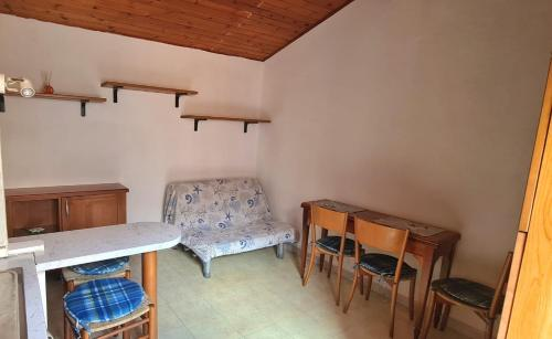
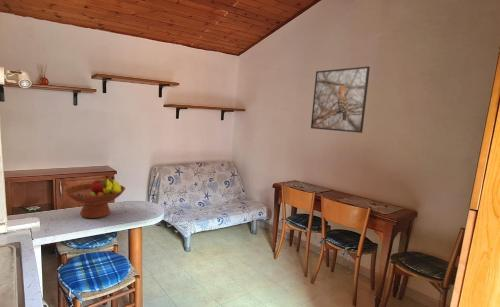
+ fruit bowl (95, 196)
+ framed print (337, 100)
